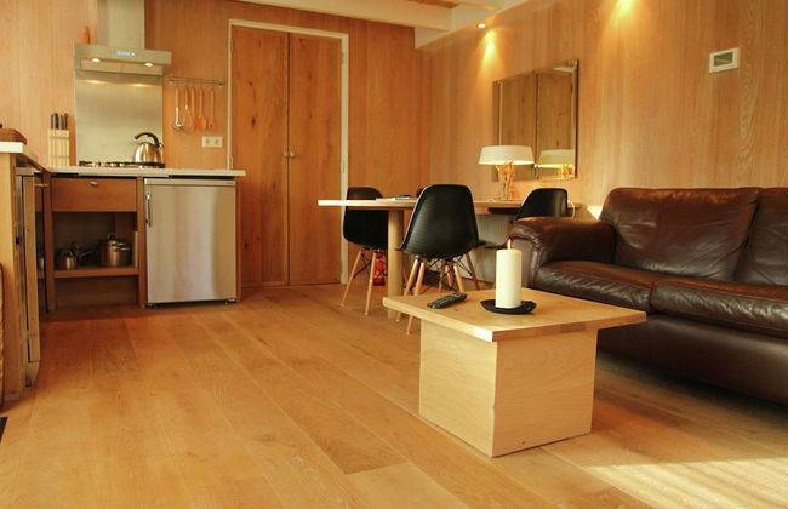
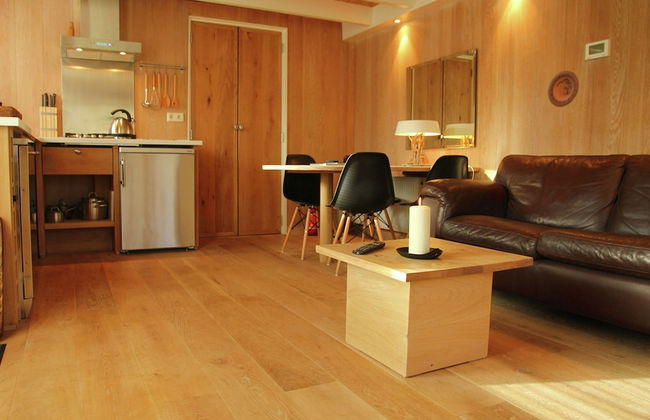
+ decorative plate (563, 88)
